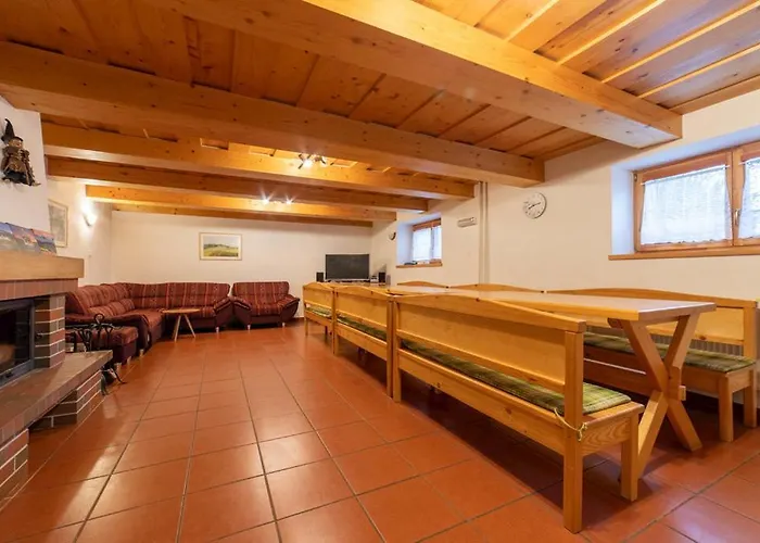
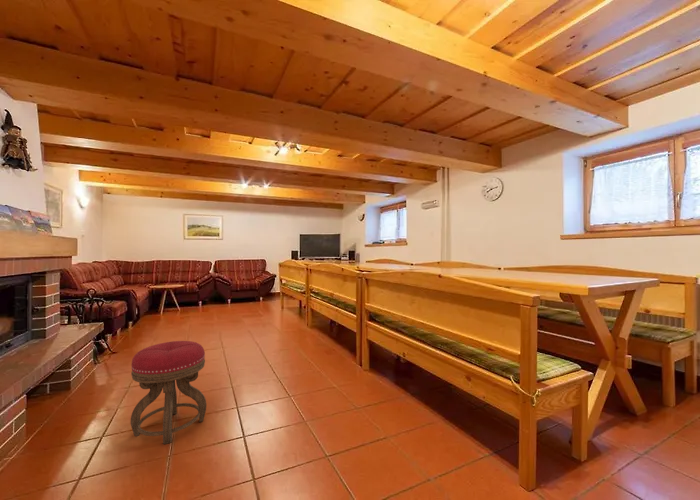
+ stool (170, 386)
